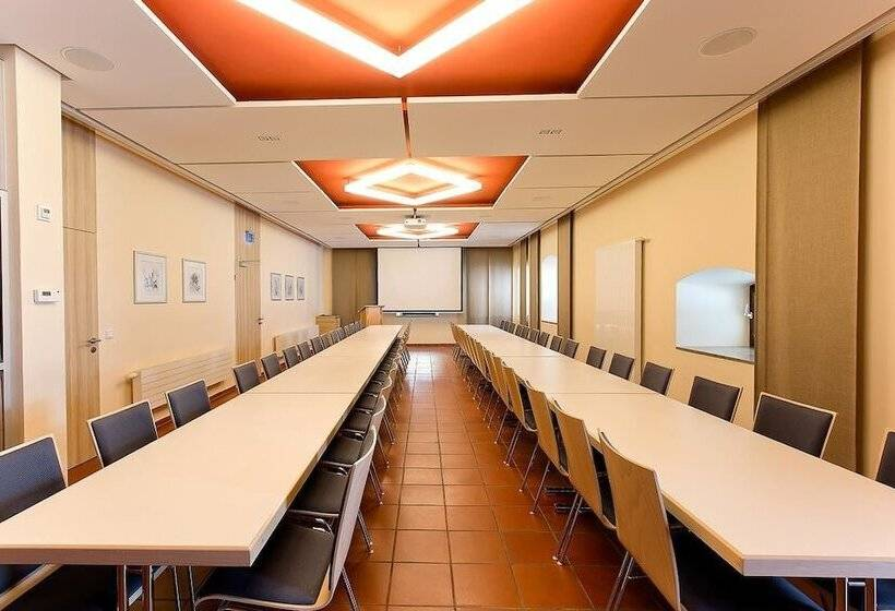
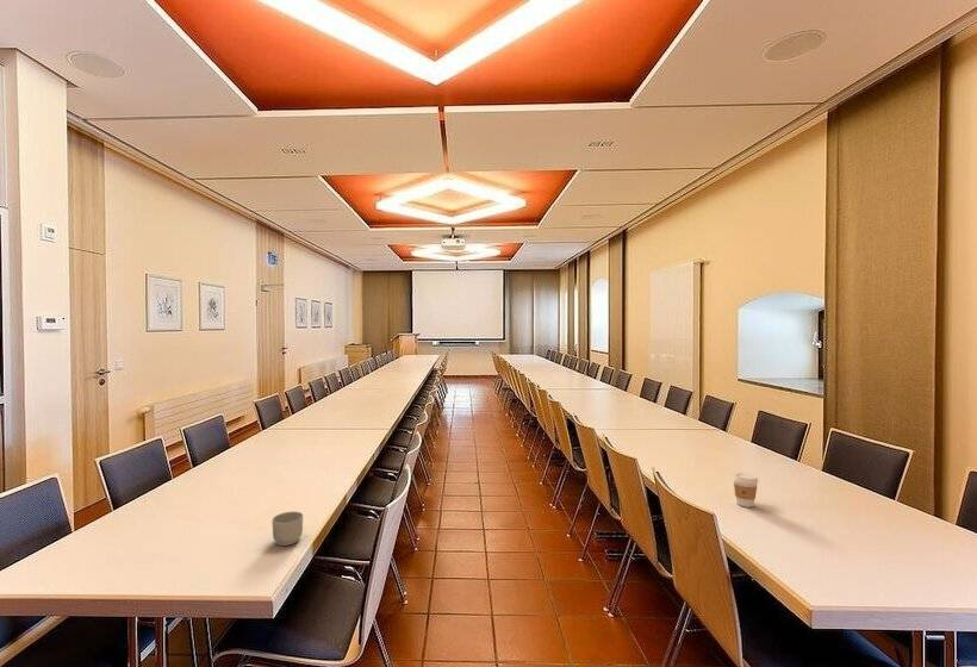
+ mug (288, 526)
+ coffee cup (745, 488)
